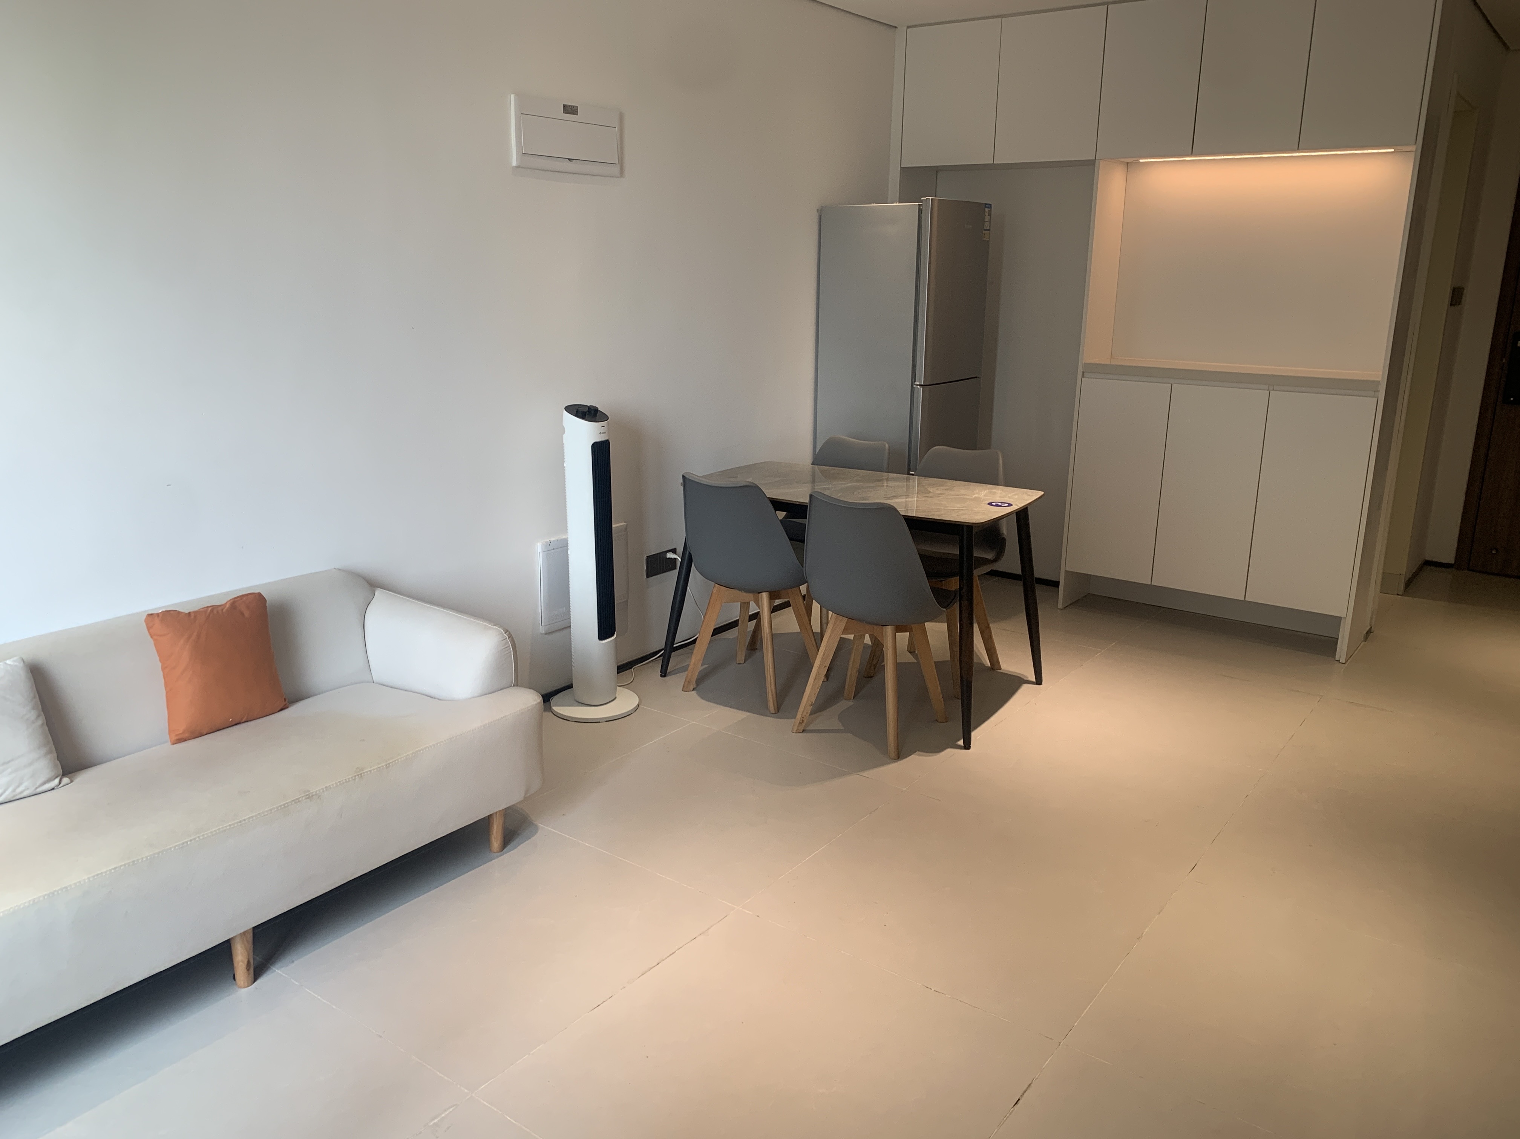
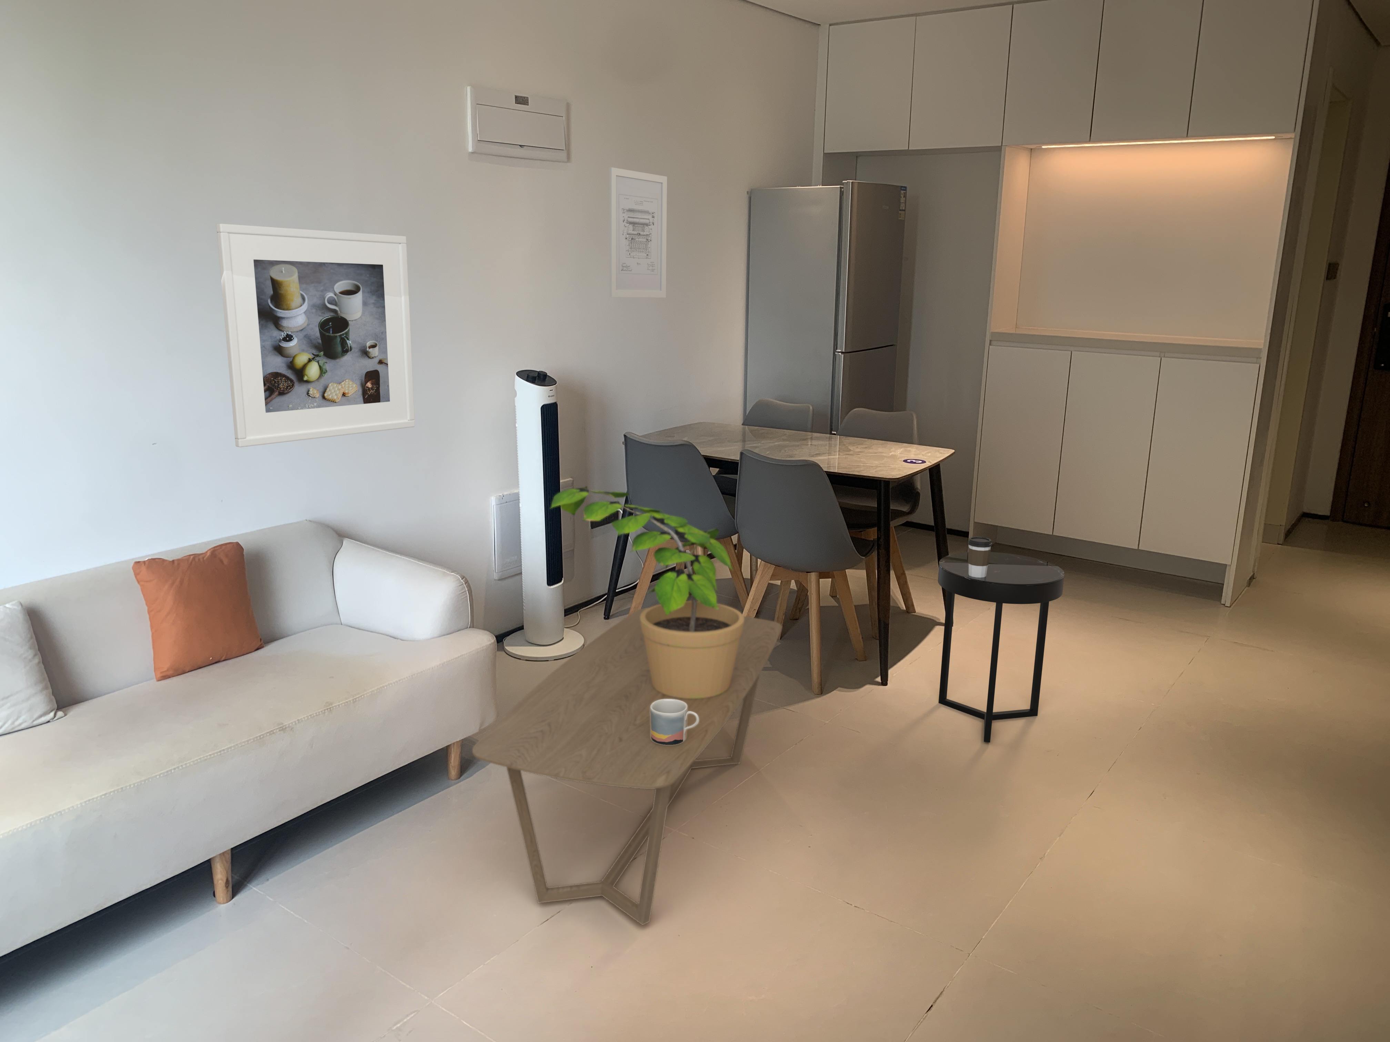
+ side table (994, 645)
+ coffee table (651, 752)
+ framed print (325, 335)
+ coffee cup (978, 556)
+ mug (675, 722)
+ potted plant (657, 583)
+ wall art (639, 235)
